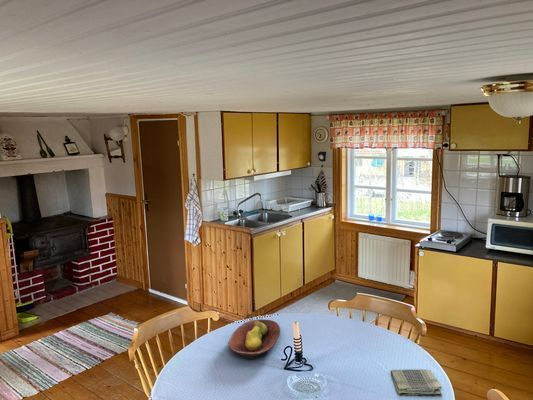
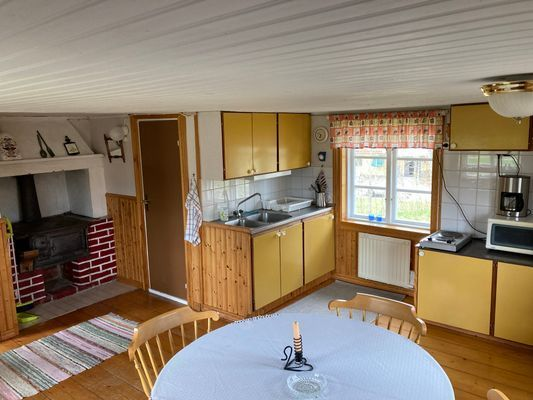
- fruit bowl (255, 336)
- dish towel (415, 381)
